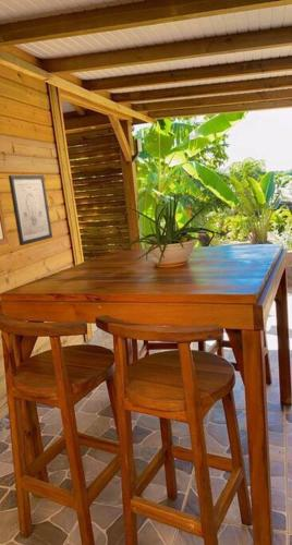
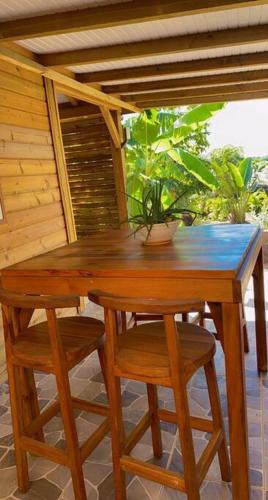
- wall art (32, 208)
